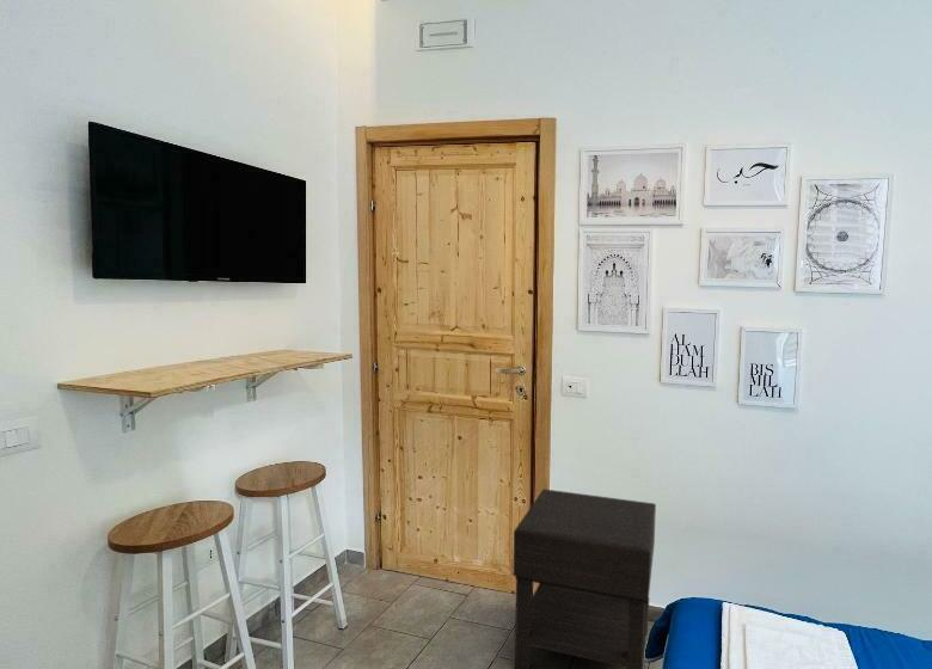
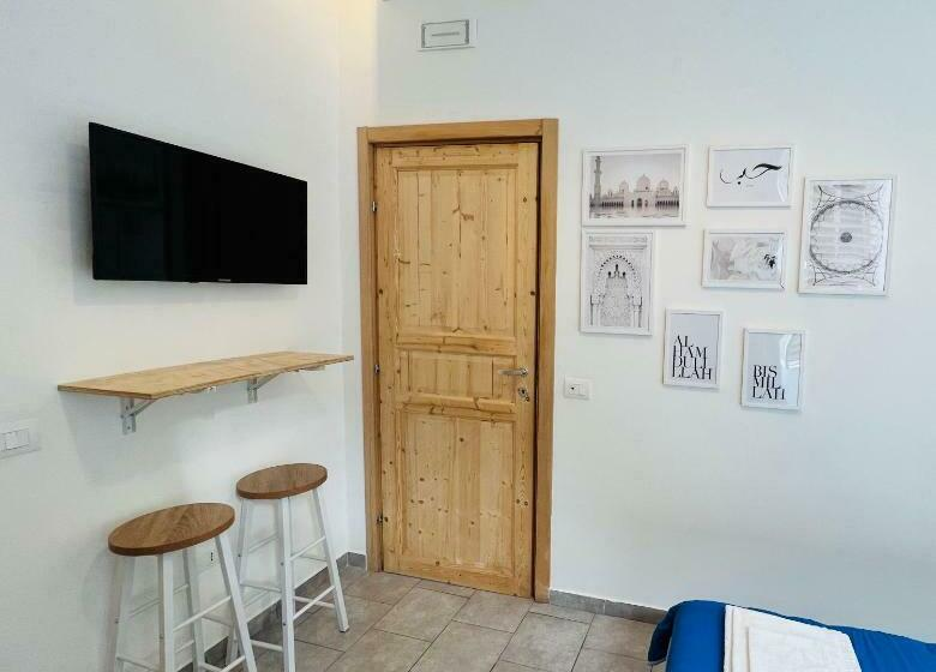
- nightstand (587, 582)
